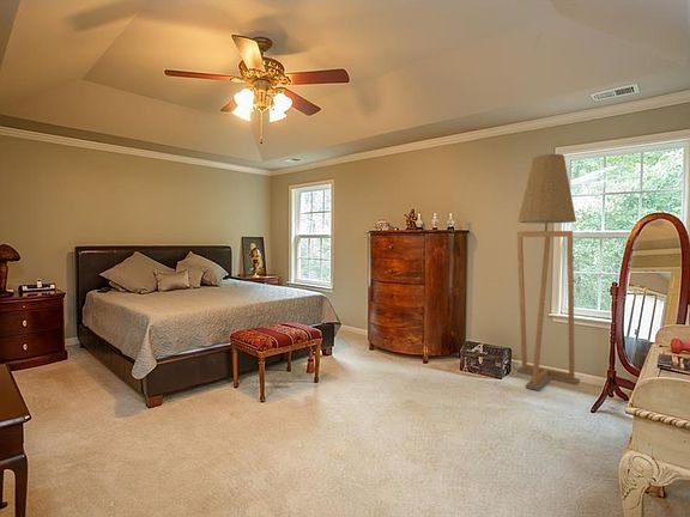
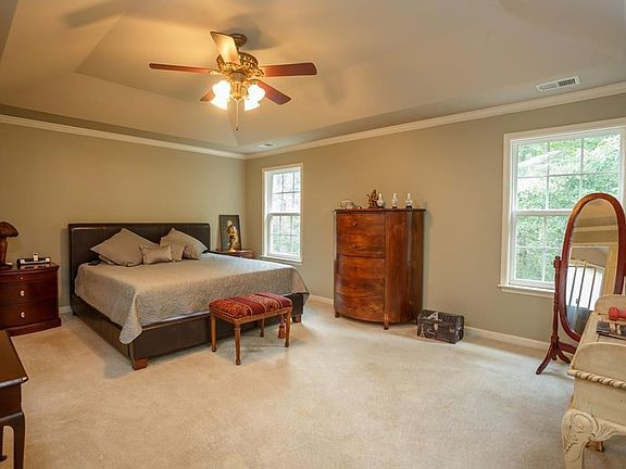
- floor lamp (544, 270)
